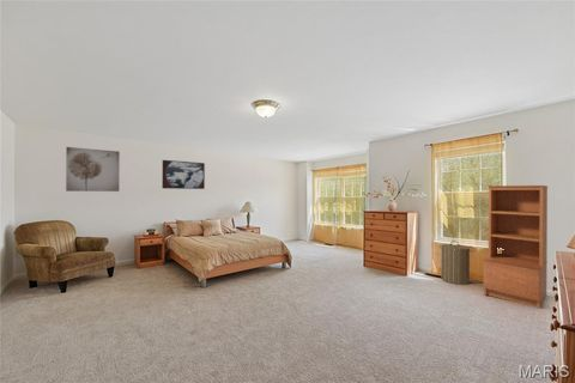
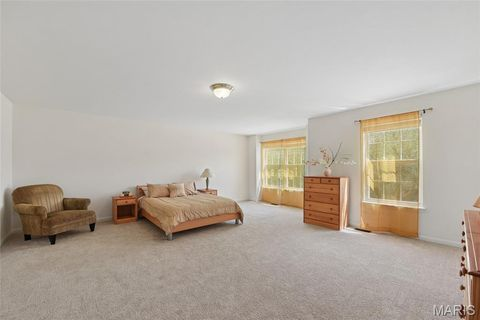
- wall art (93, 170)
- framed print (183, 175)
- laundry hamper (455, 260)
- bookshelf (515, 241)
